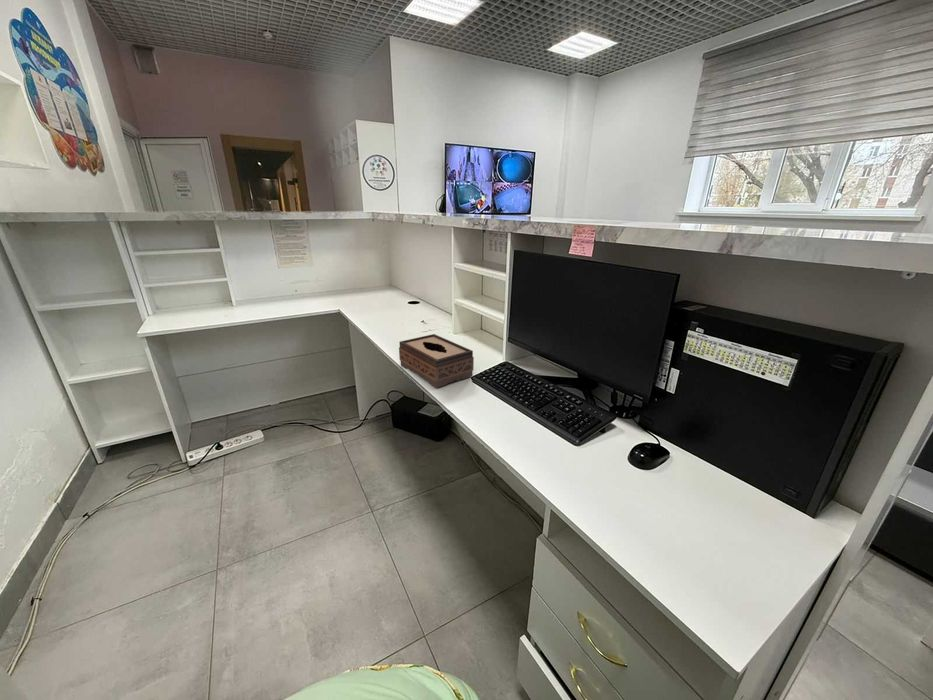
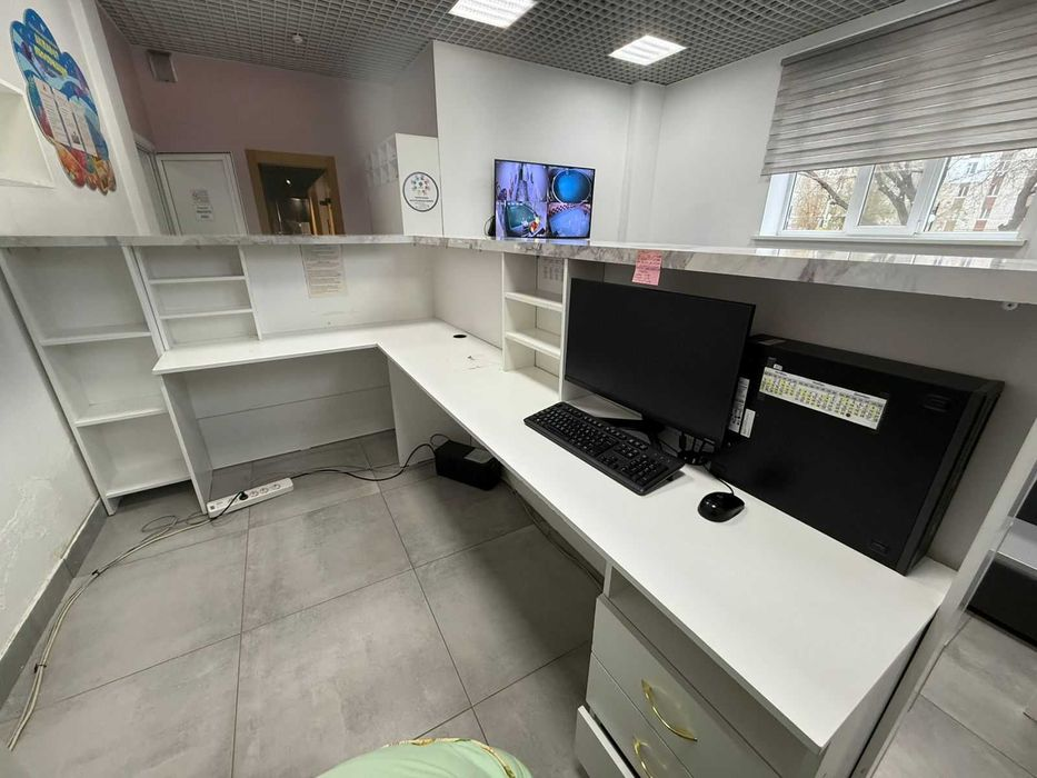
- tissue box (435, 358)
